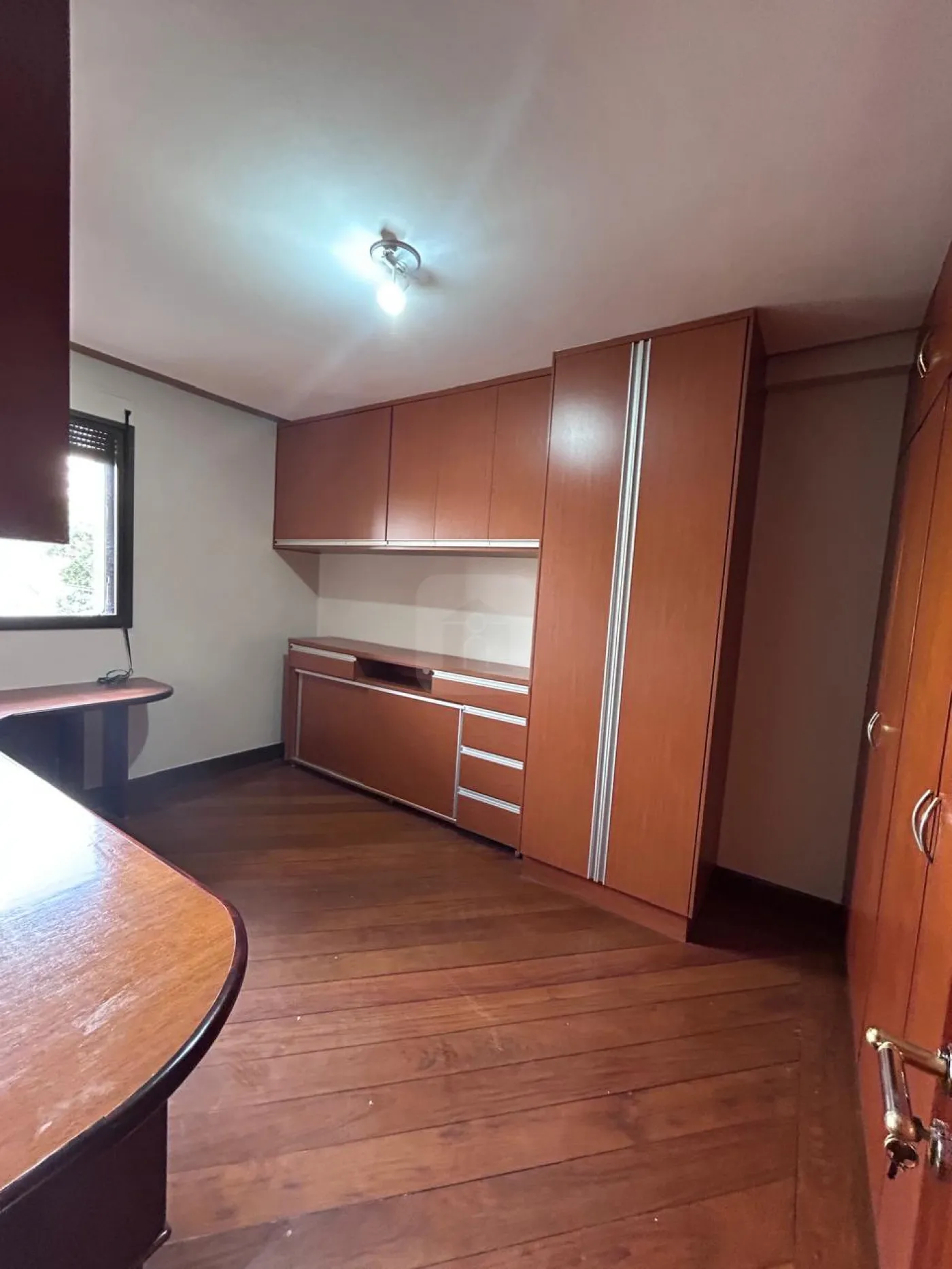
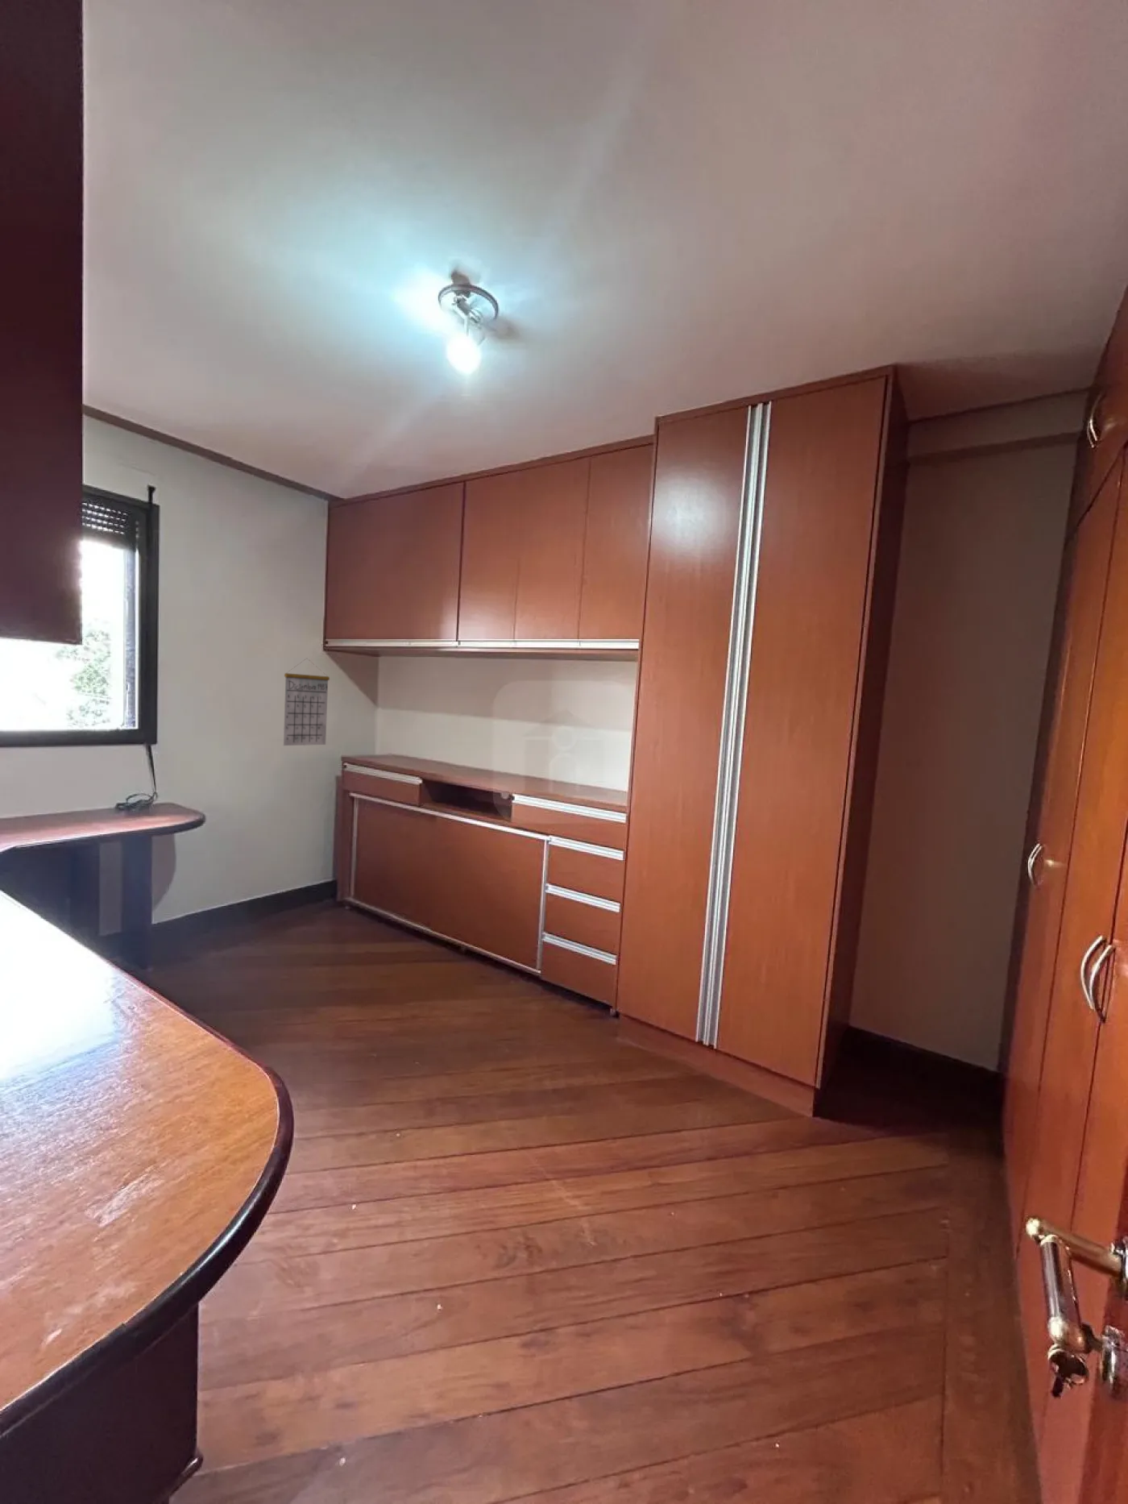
+ calendar (306, 702)
